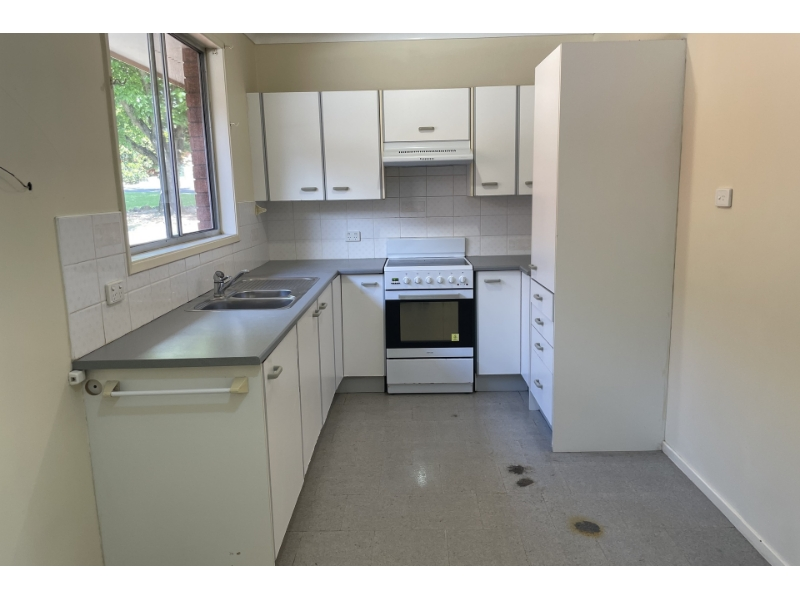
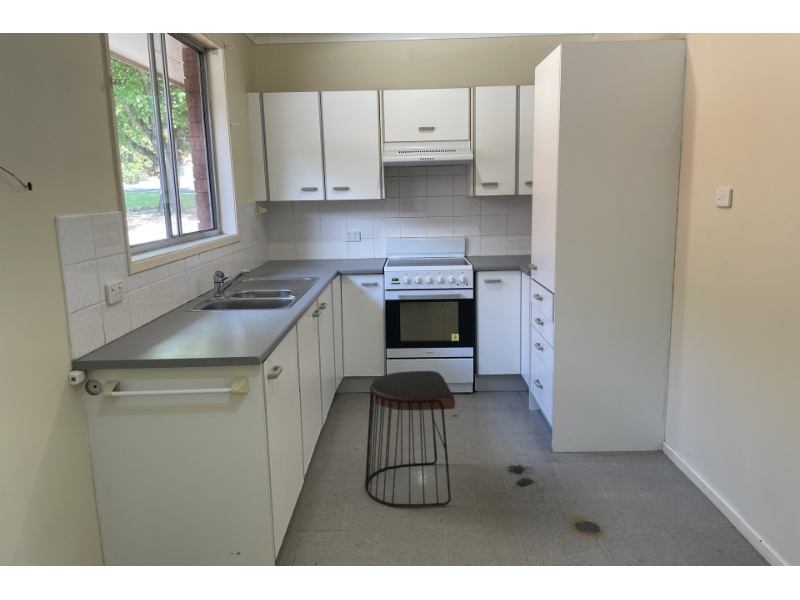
+ stool (409, 434)
